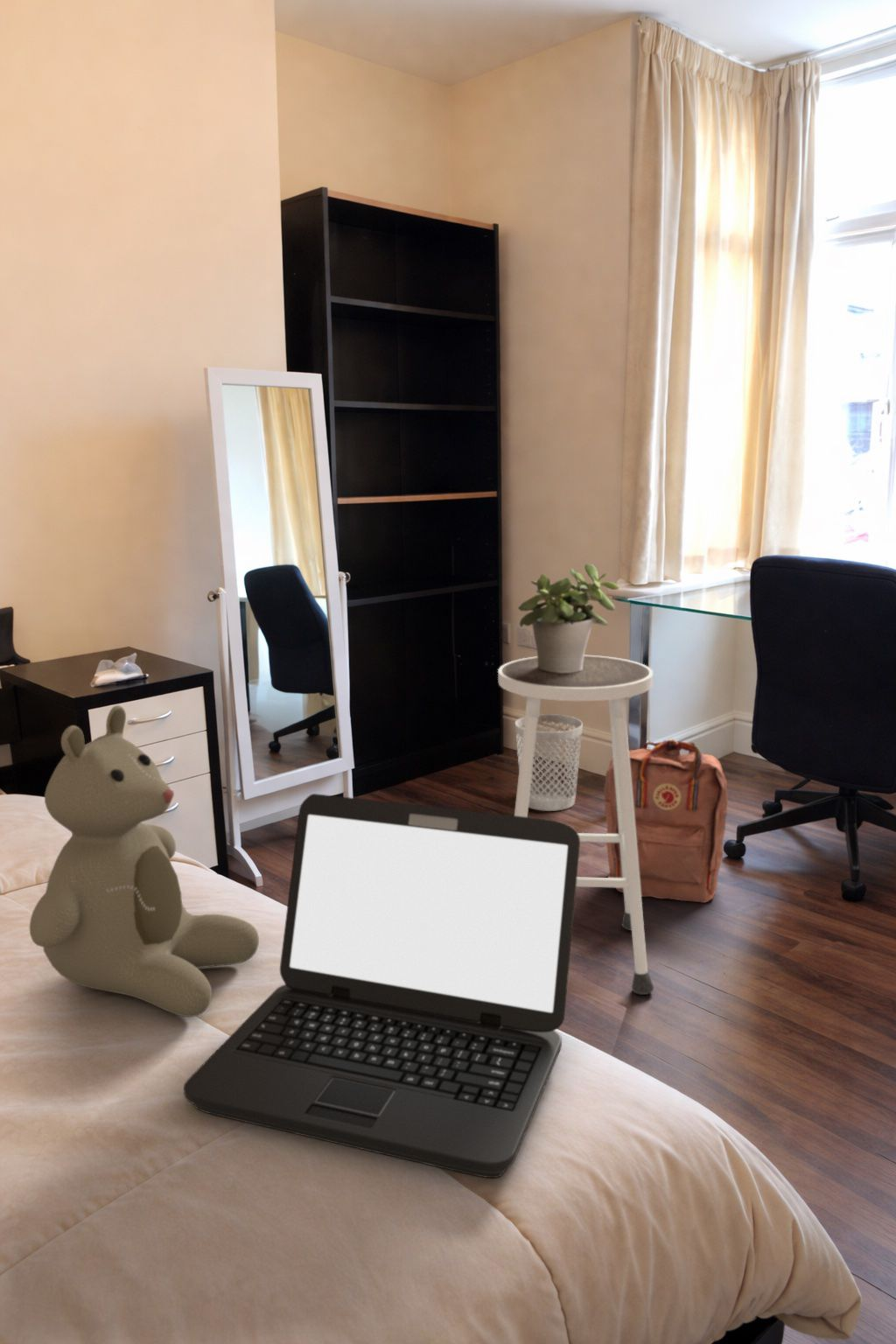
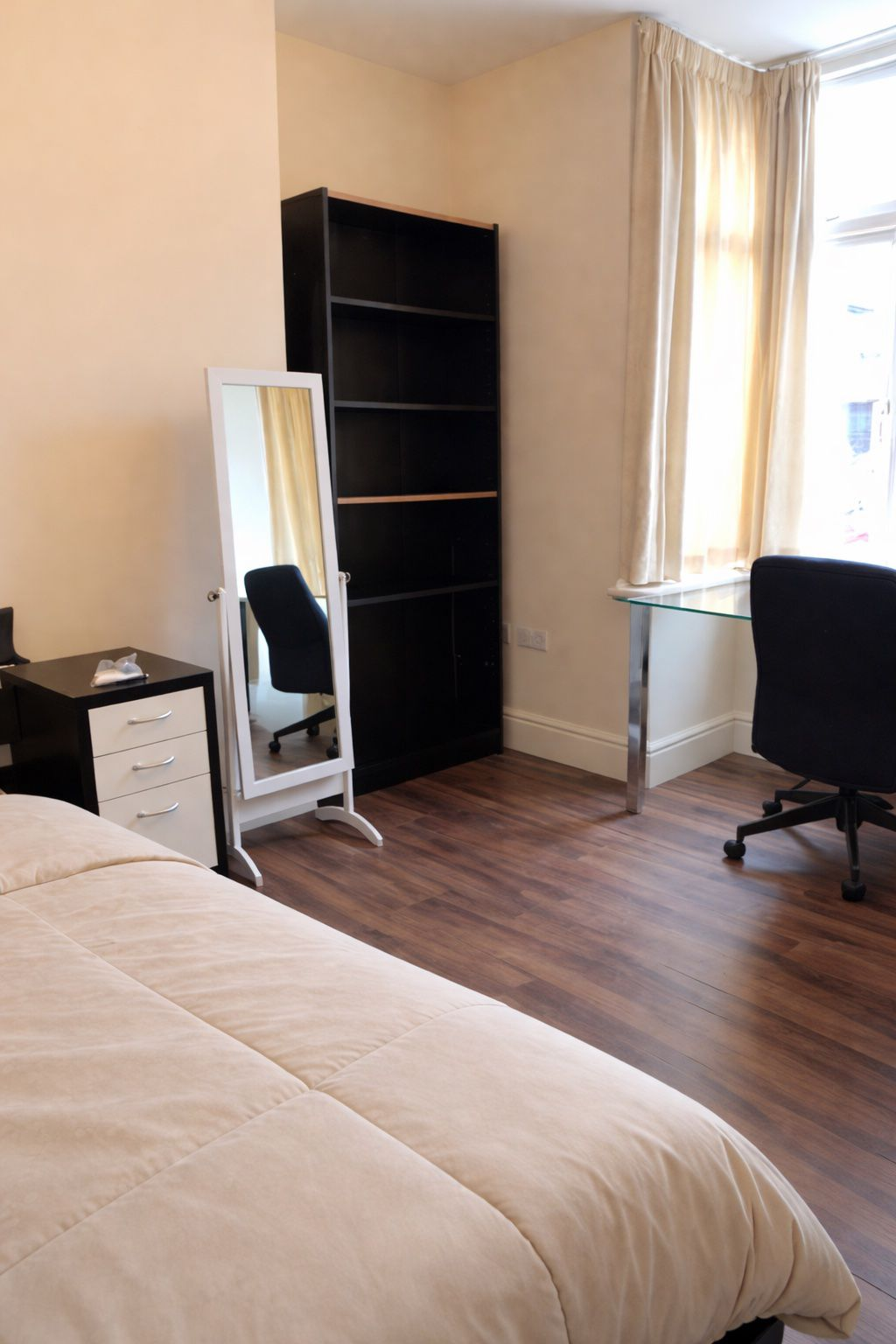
- stool (578, 833)
- potted plant (569, 619)
- backpack (663, 813)
- wastebasket (548, 762)
- teddy bear (144, 852)
- laptop (389, 959)
